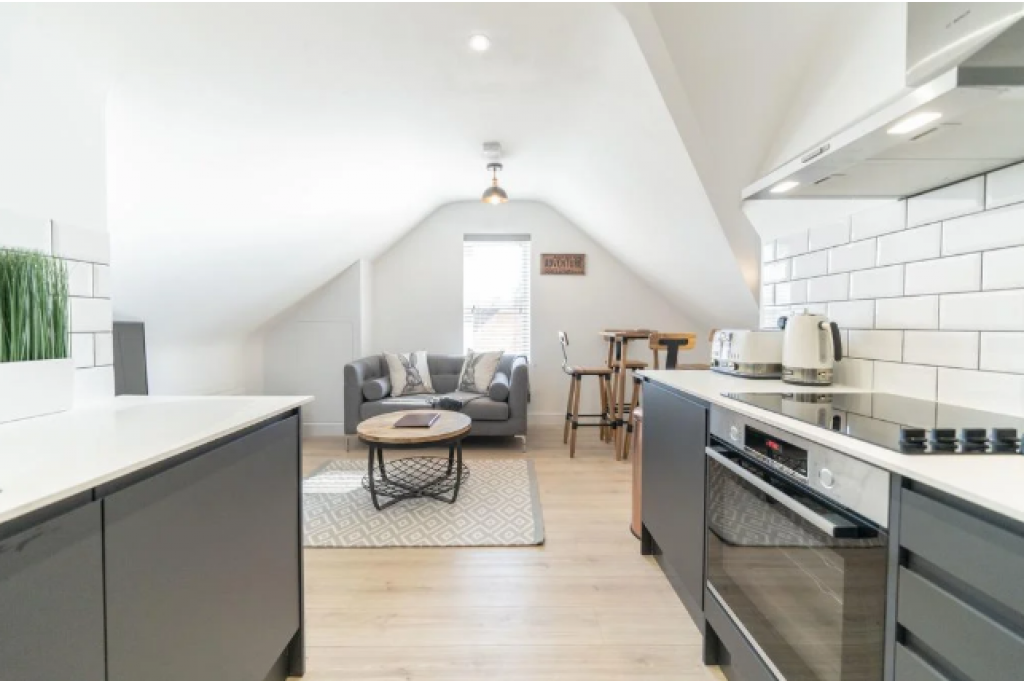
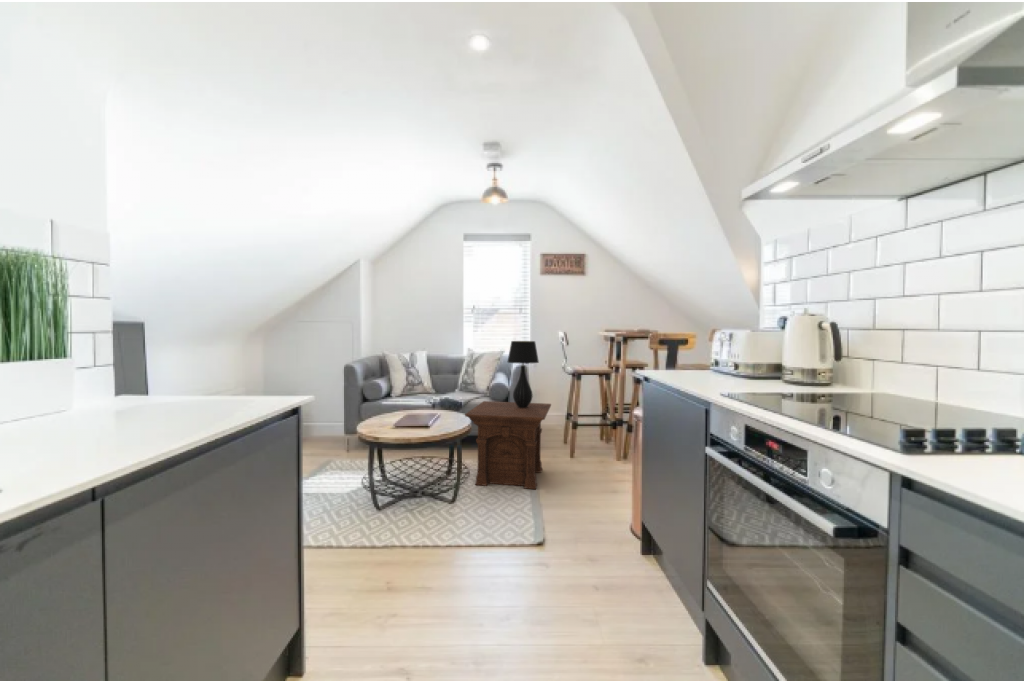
+ side table (510, 442)
+ table lamp (522, 374)
